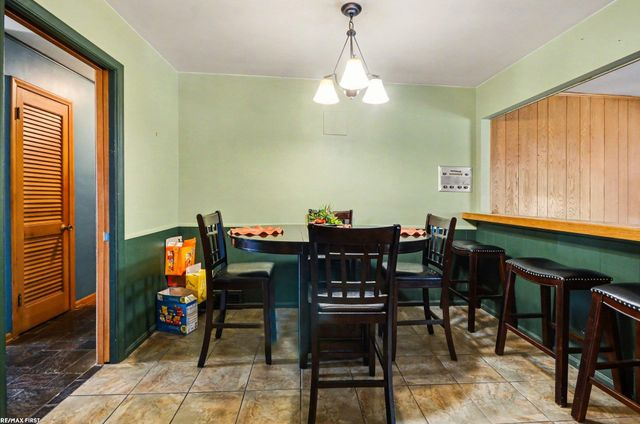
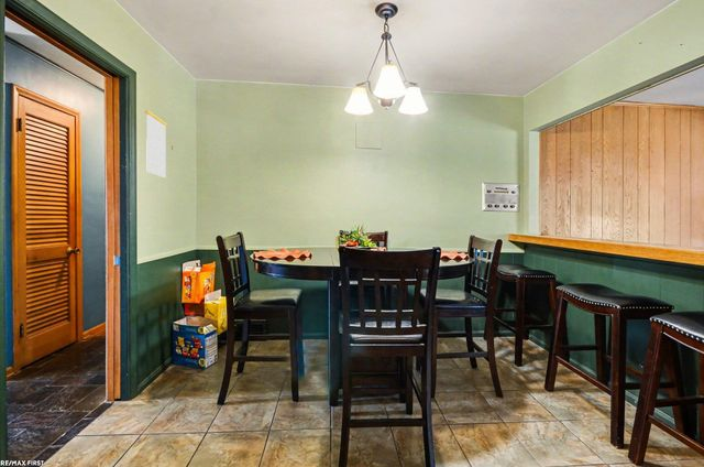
+ calendar (156, 139)
